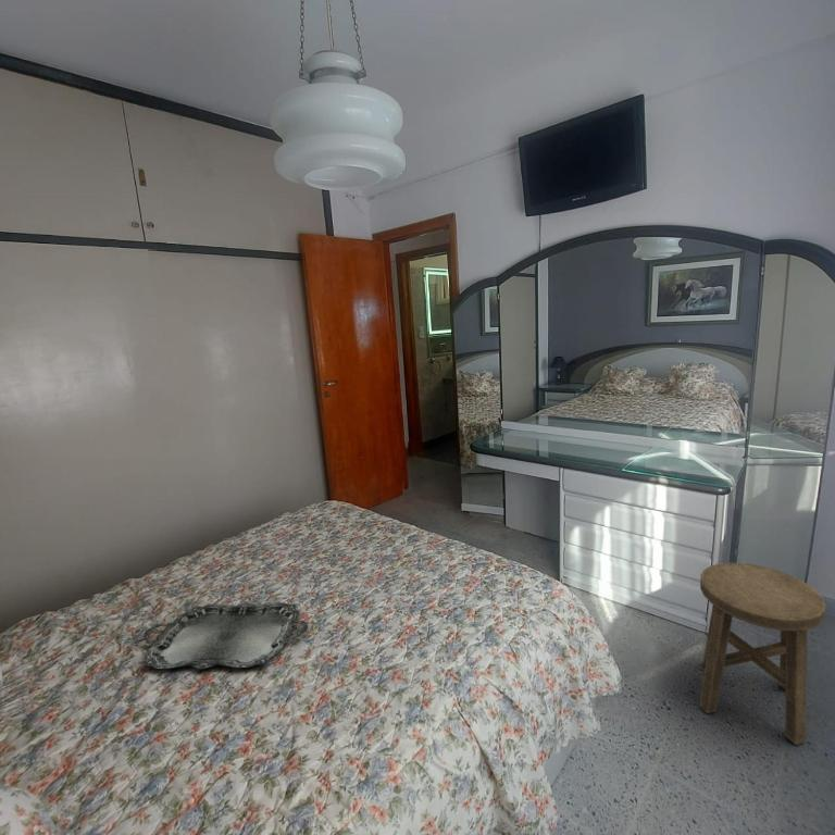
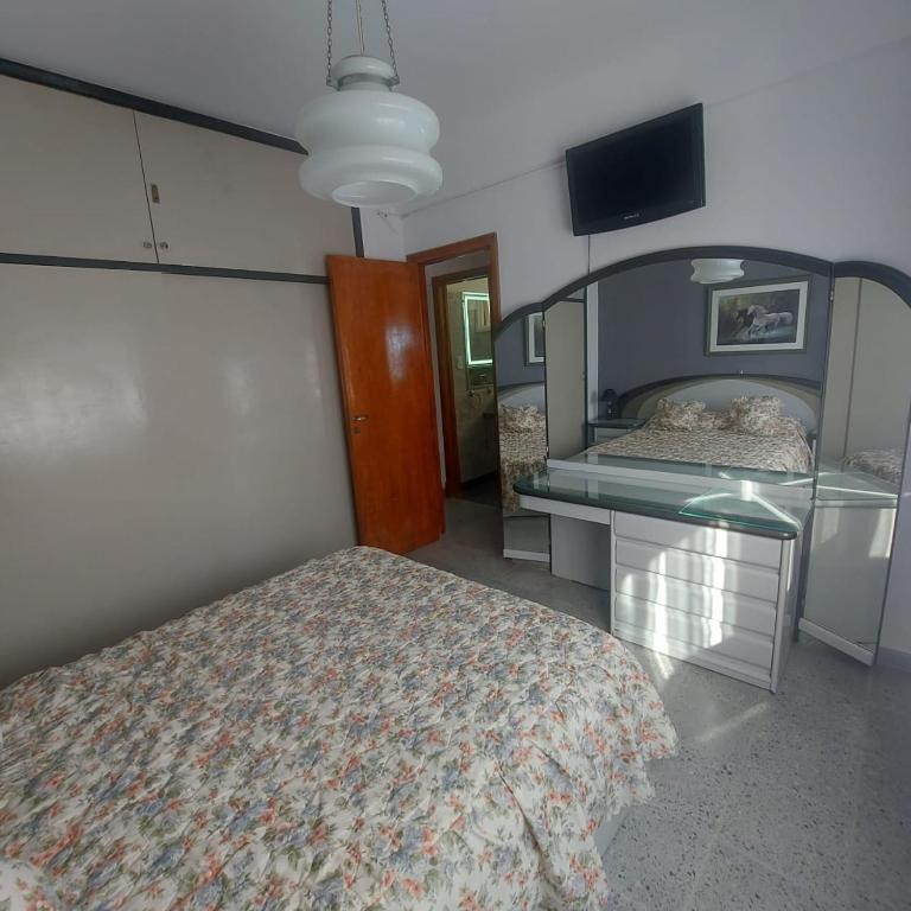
- stool (752, 647)
- serving tray (226, 632)
